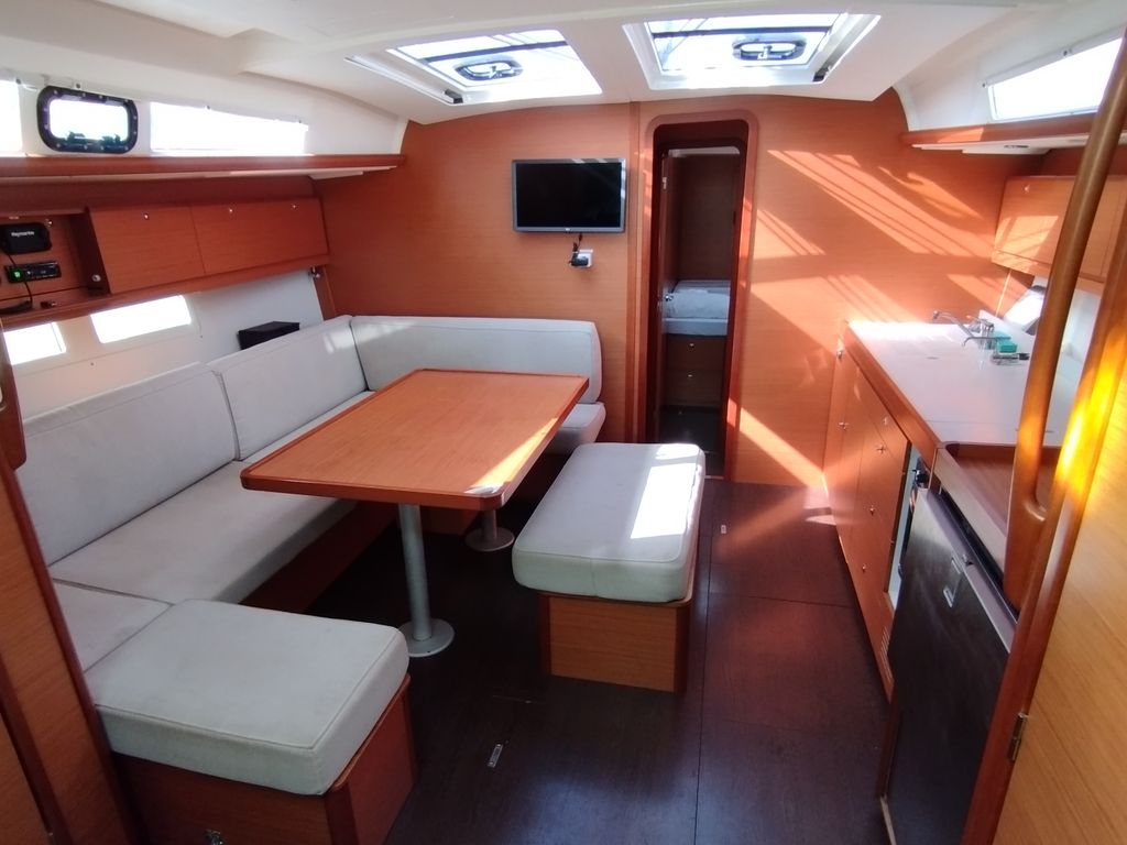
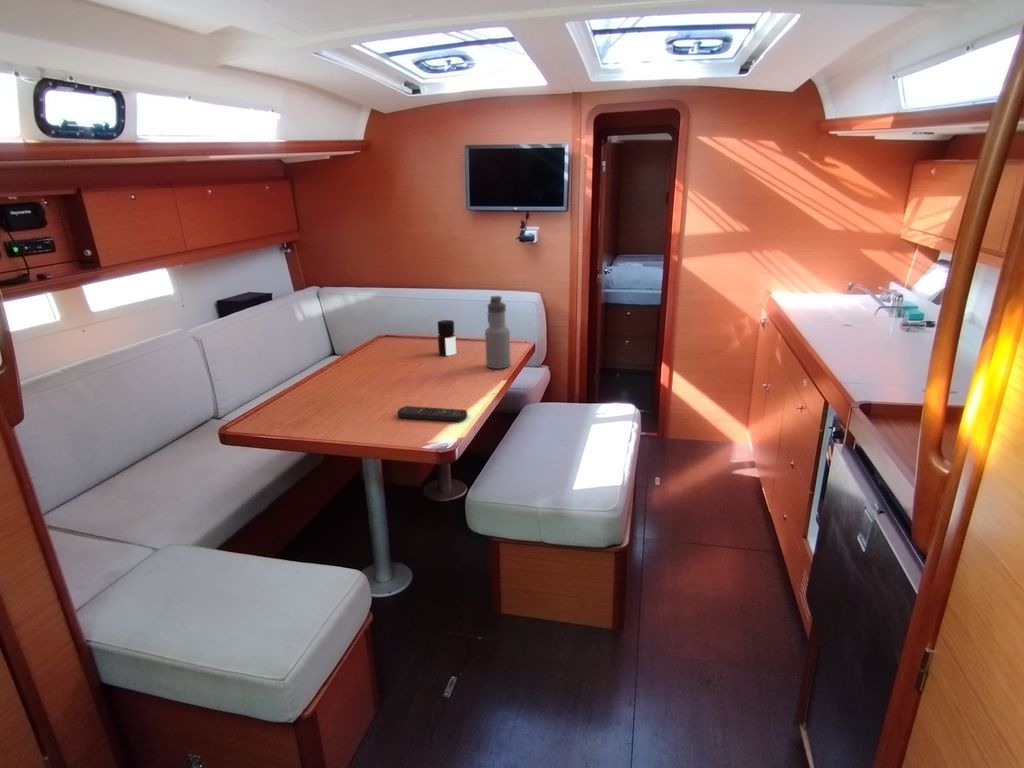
+ remote control (432, 413)
+ bottle (446, 337)
+ water bottle (497, 331)
